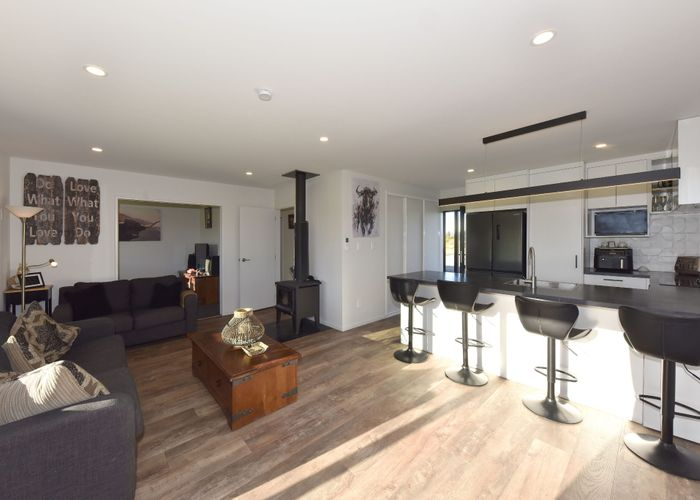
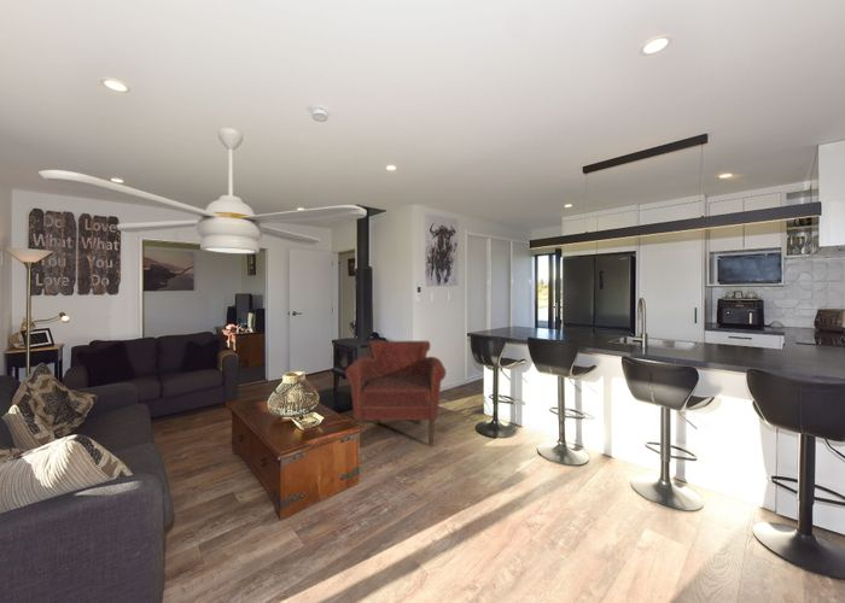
+ ceiling fan (231, 192)
+ leather (397, 387)
